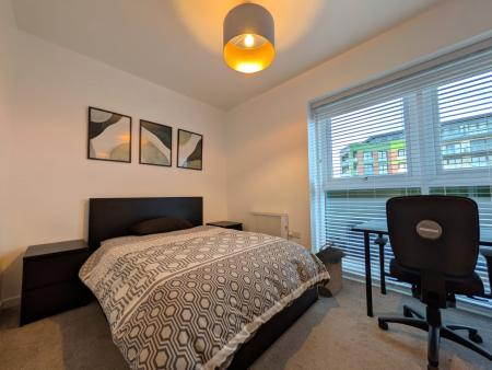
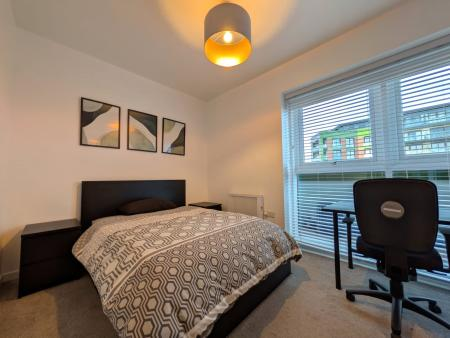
- laundry hamper (328, 264)
